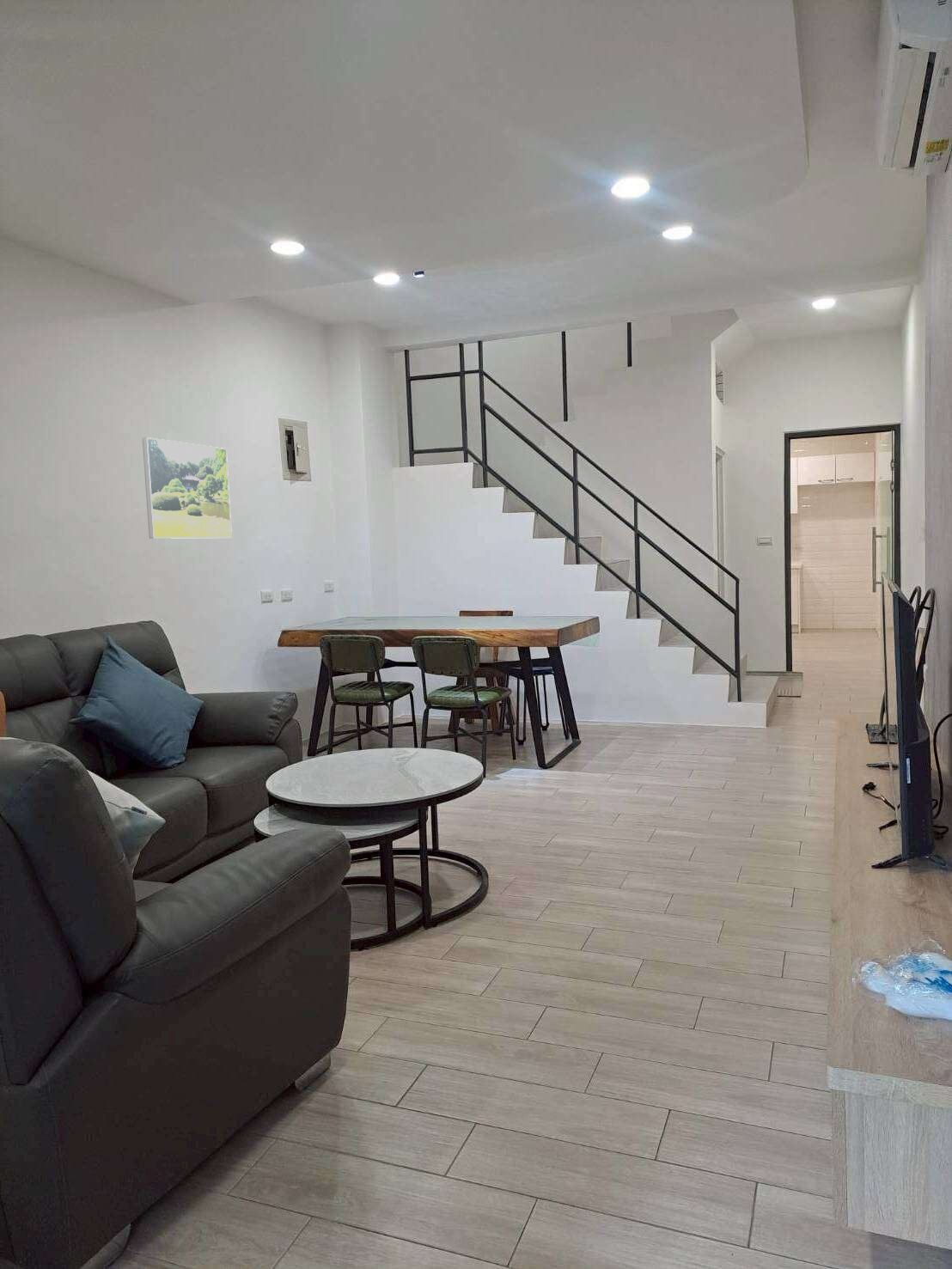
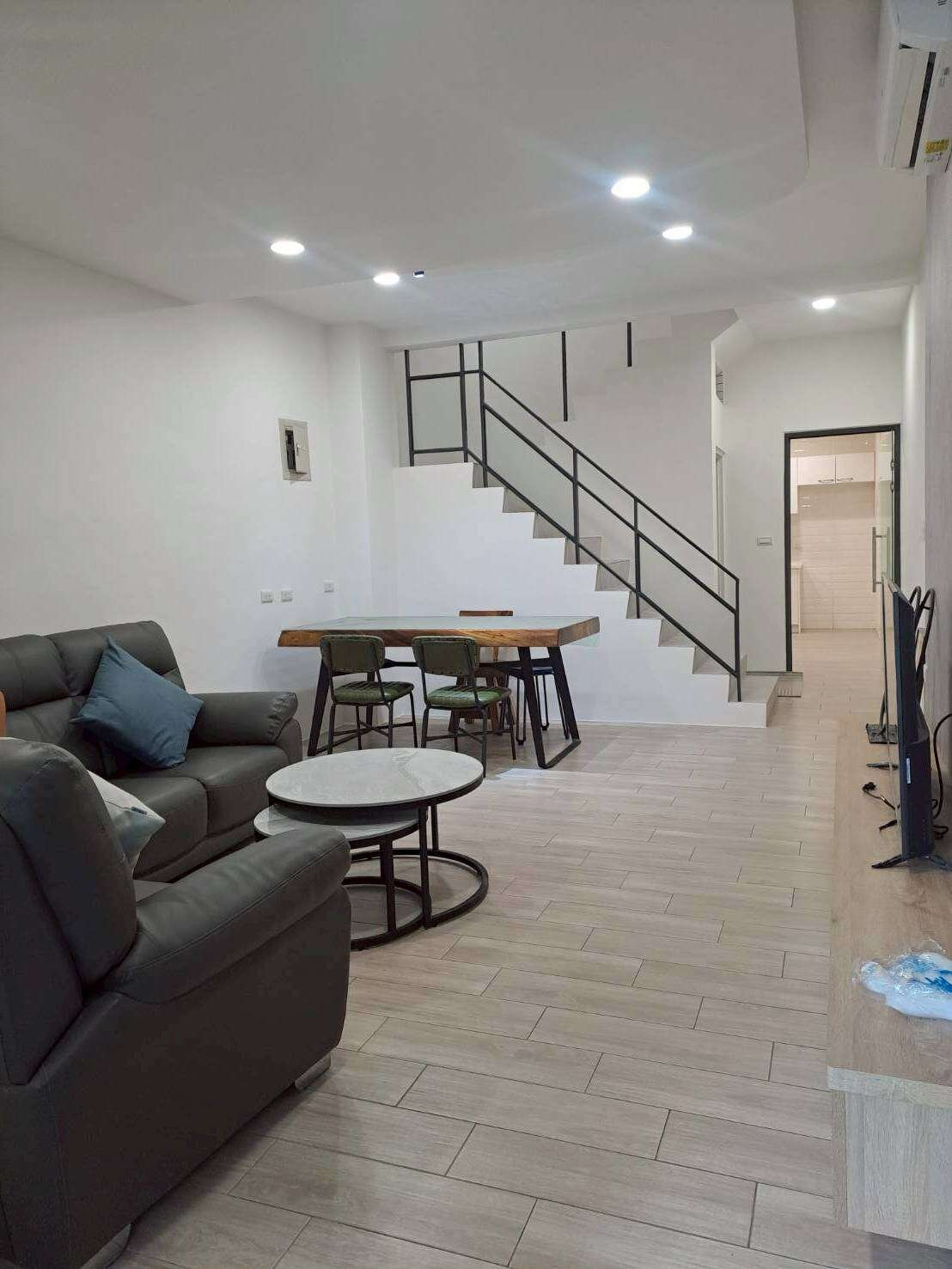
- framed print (190, 491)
